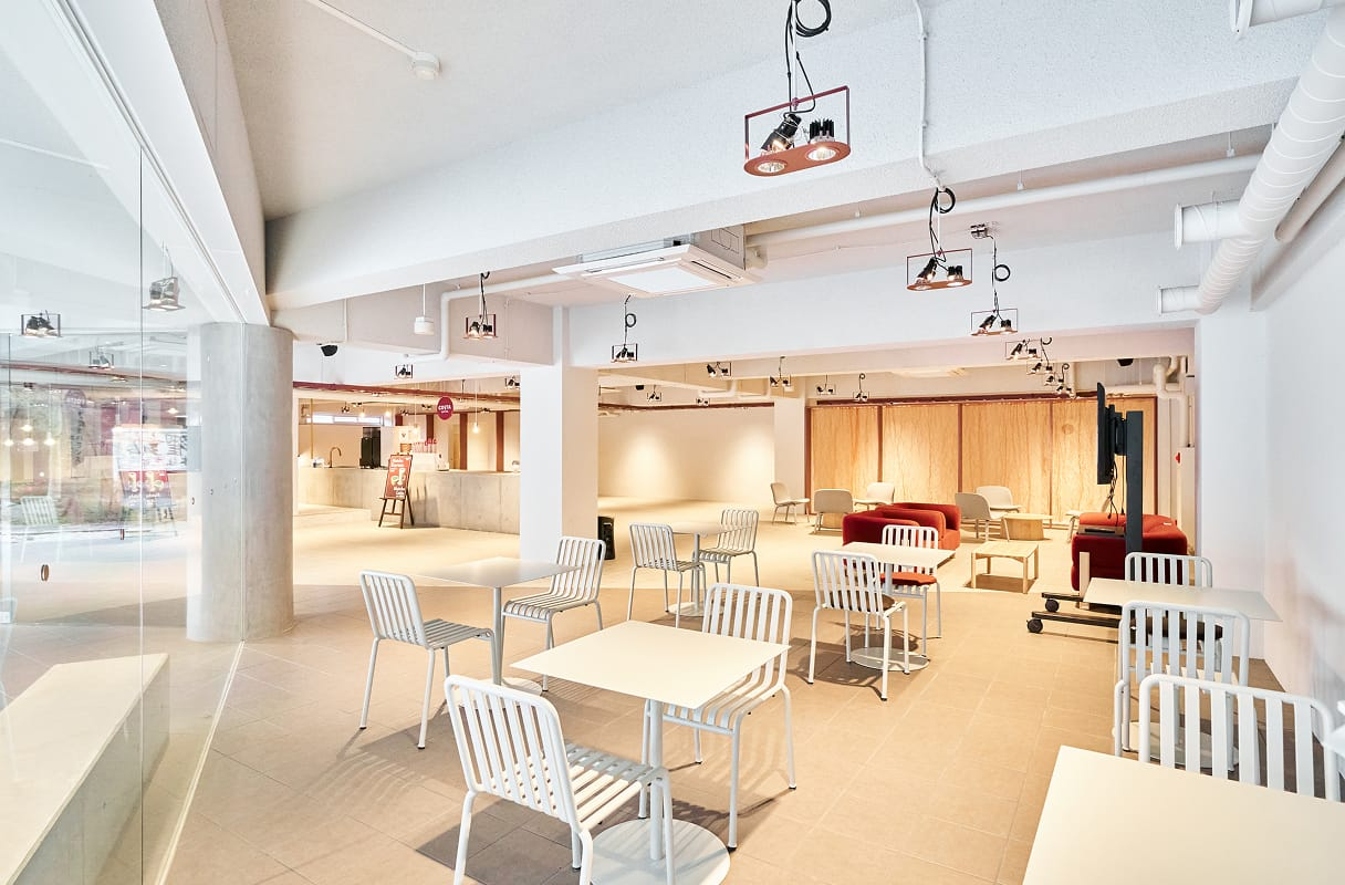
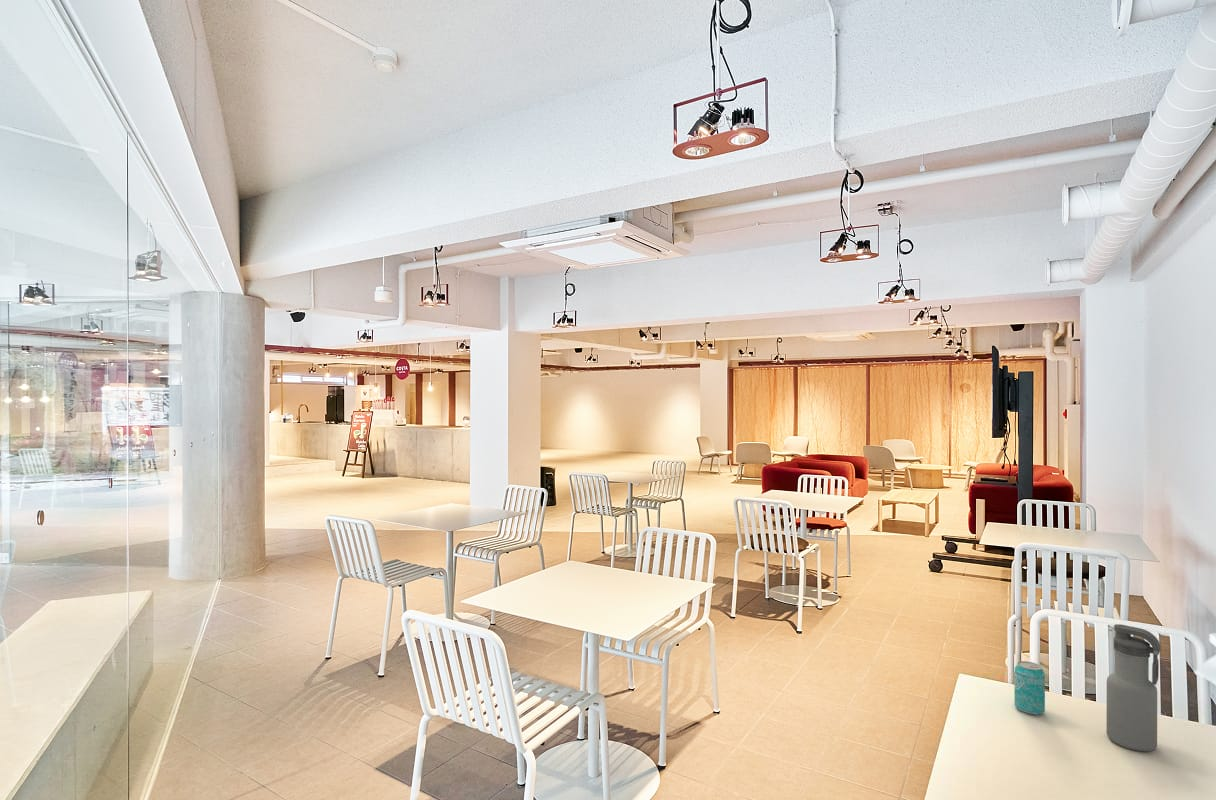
+ beverage can (1029, 687)
+ water bottle (1132, 685)
